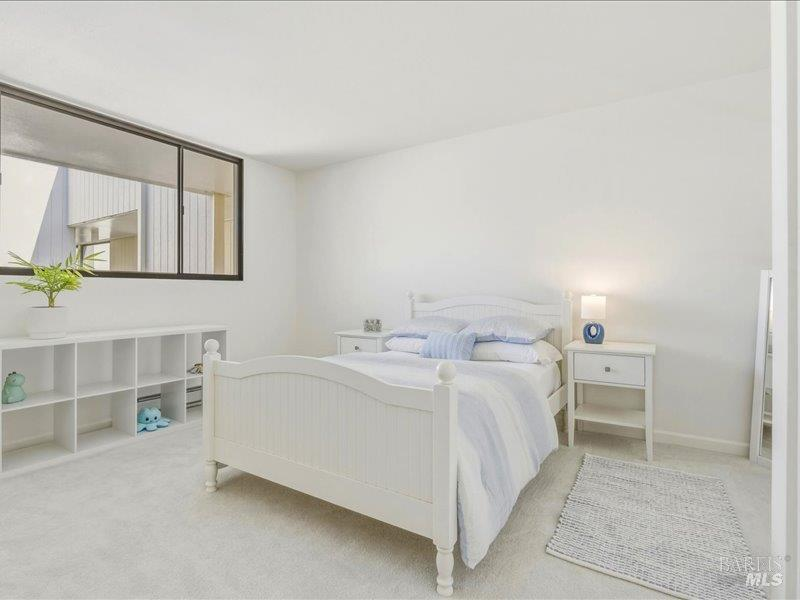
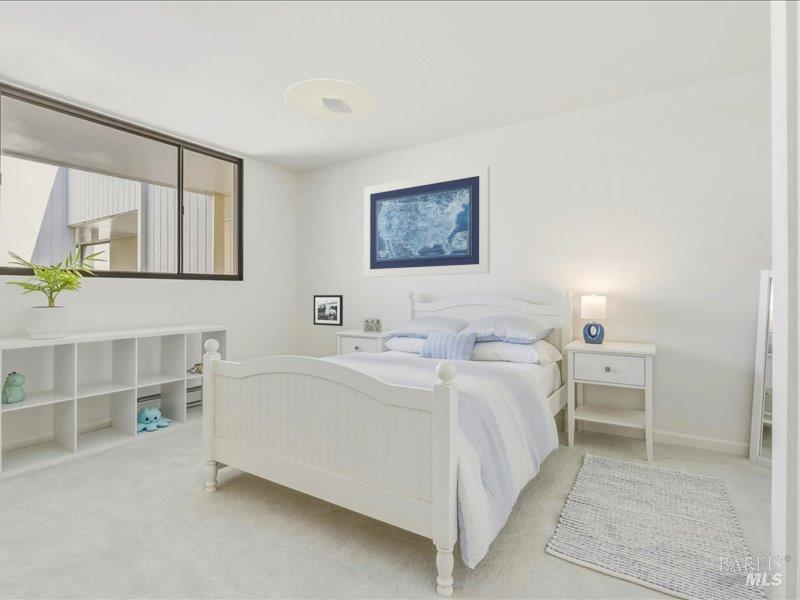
+ picture frame (327, 310)
+ ceiling light (331, 98)
+ wall art (421, 226)
